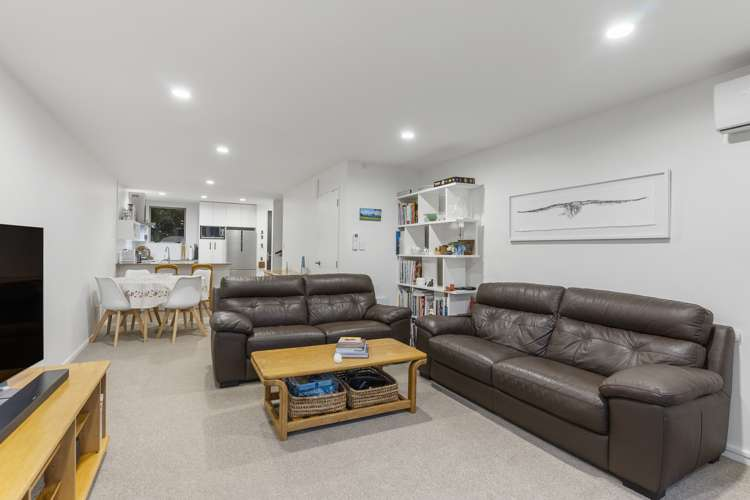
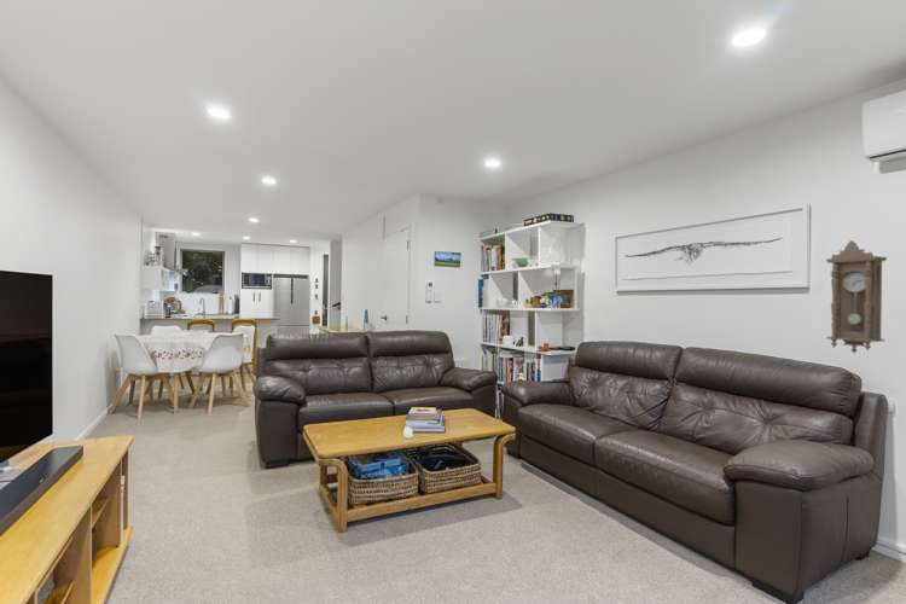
+ pendulum clock (854, 297)
